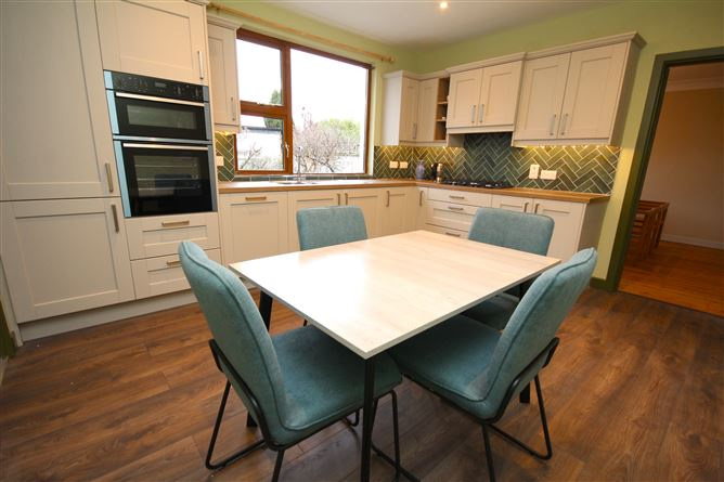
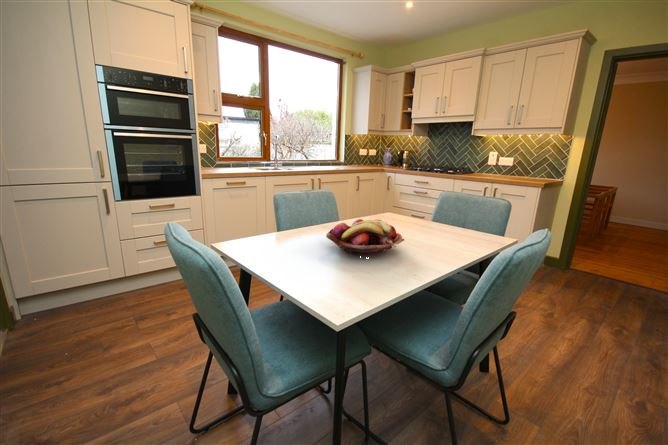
+ fruit basket (365, 234)
